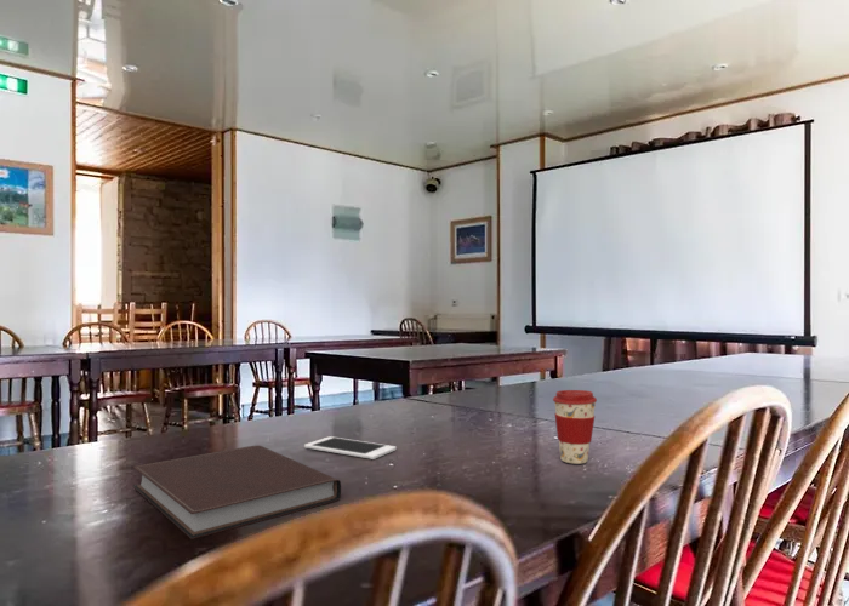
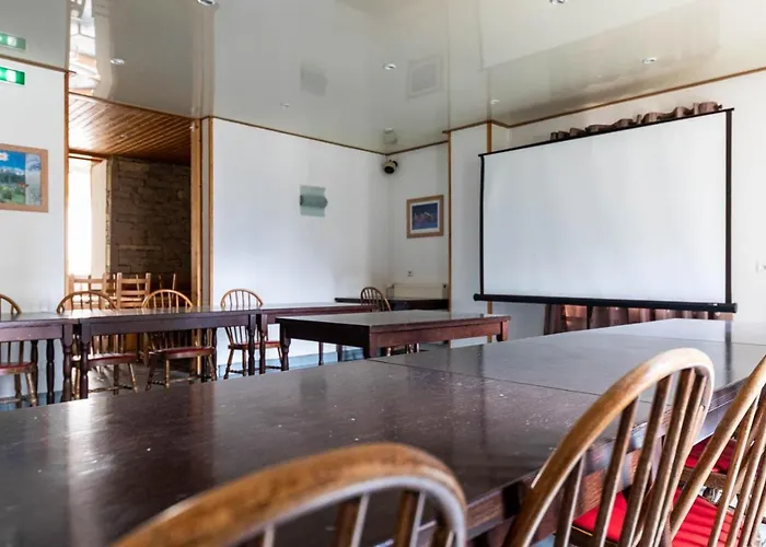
- notebook (233, 482)
- coffee cup (574, 425)
- cell phone (349, 447)
